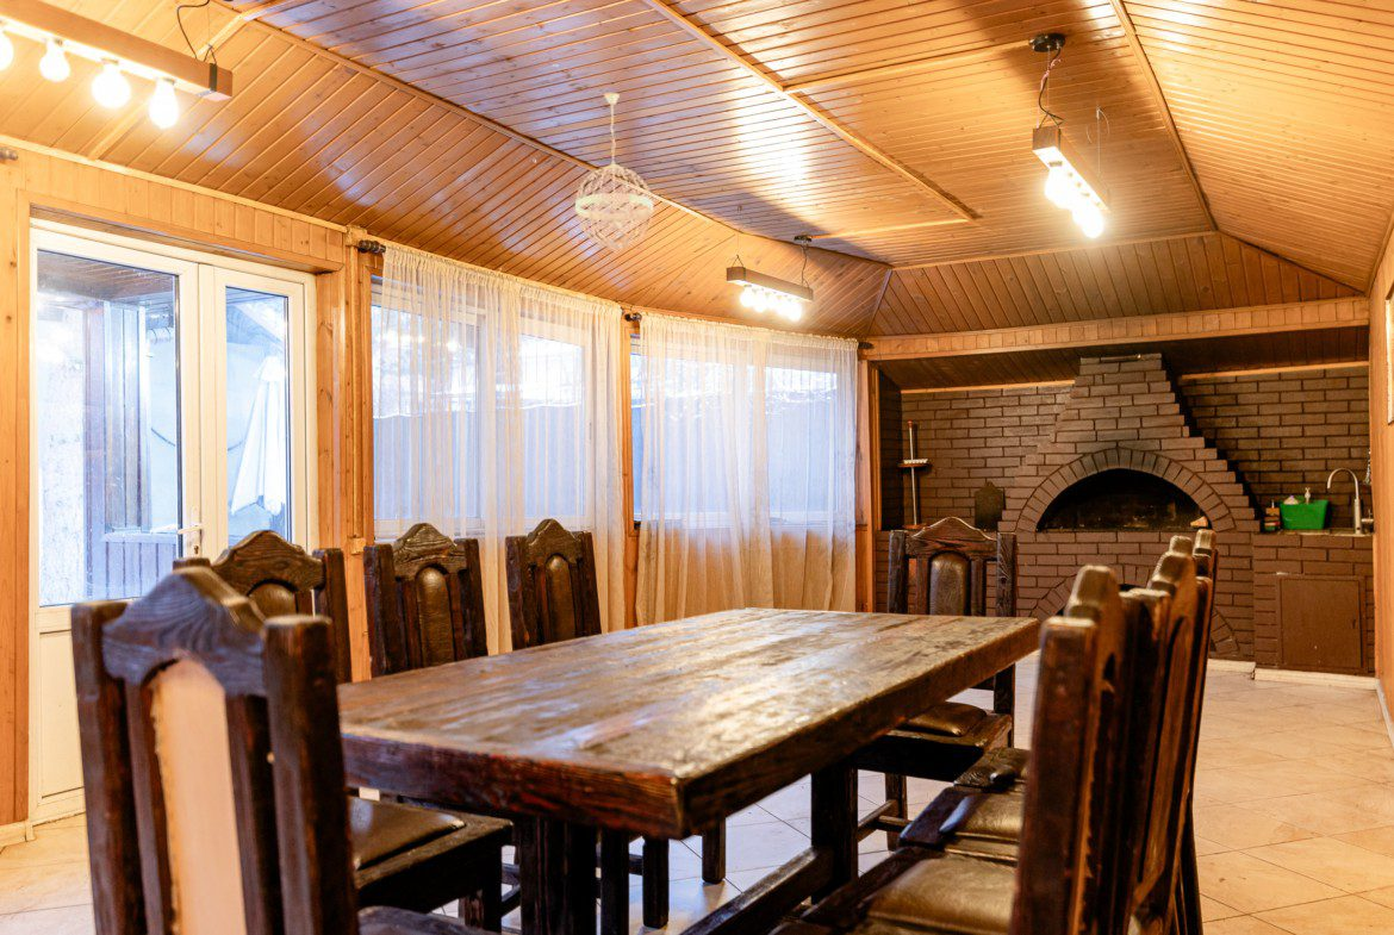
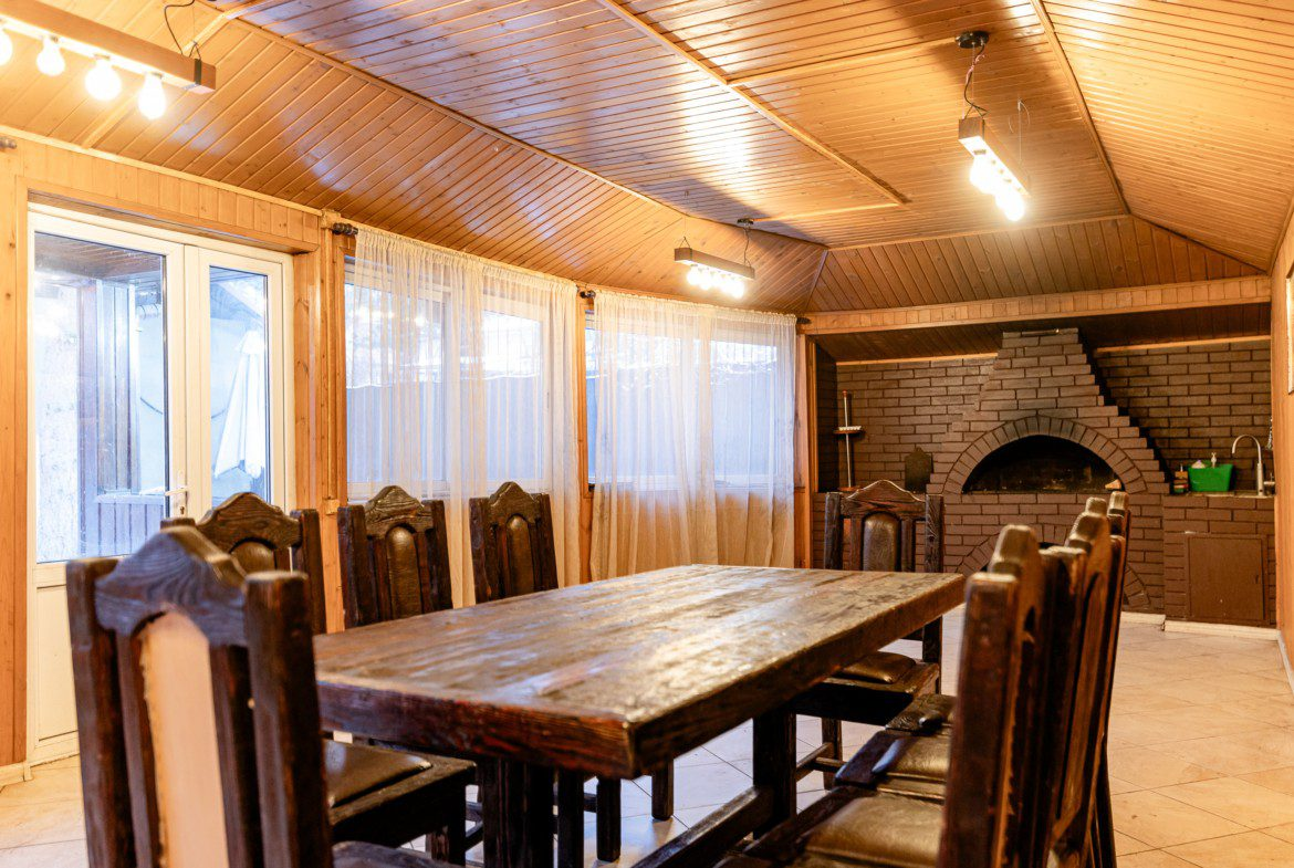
- chandelier (614, 174)
